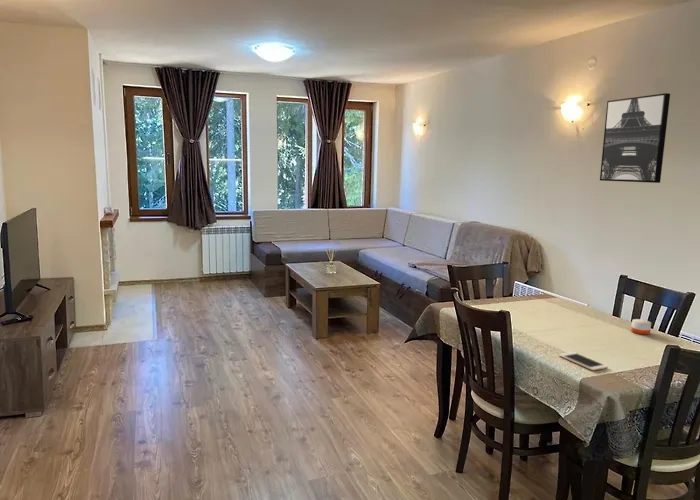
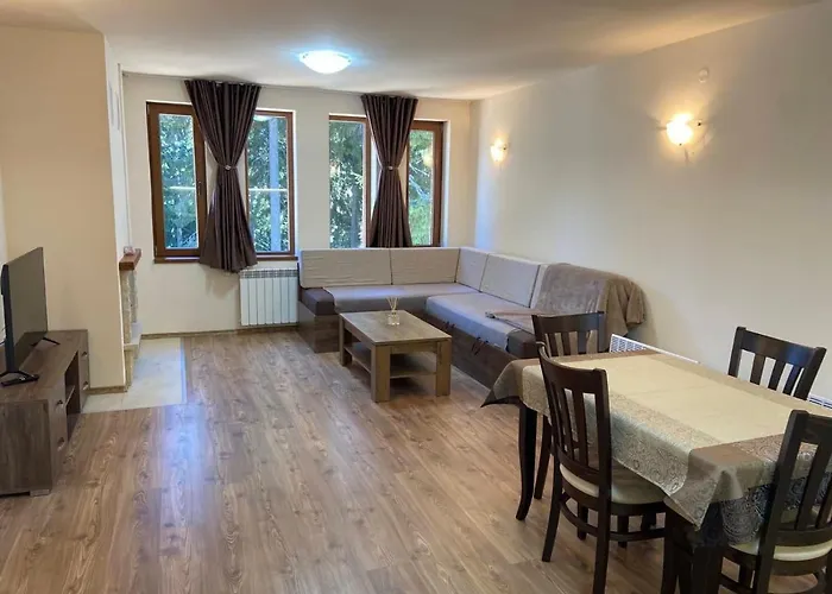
- wall art (632, 140)
- candle (641, 320)
- cell phone (582, 360)
